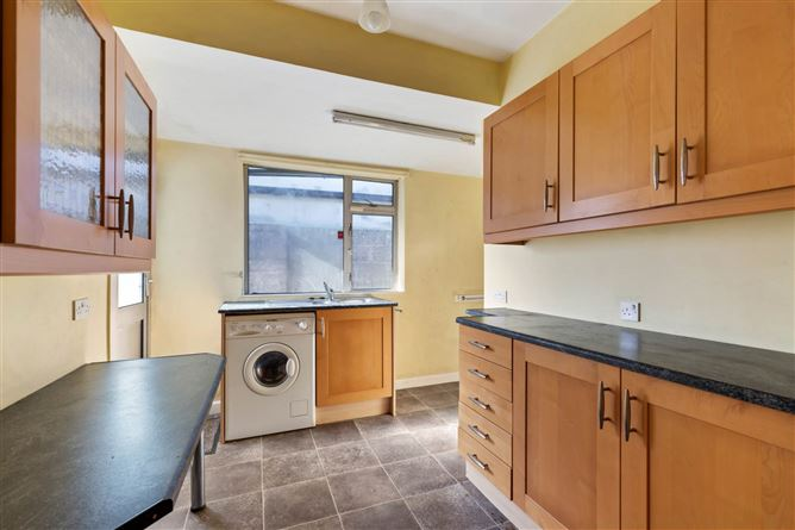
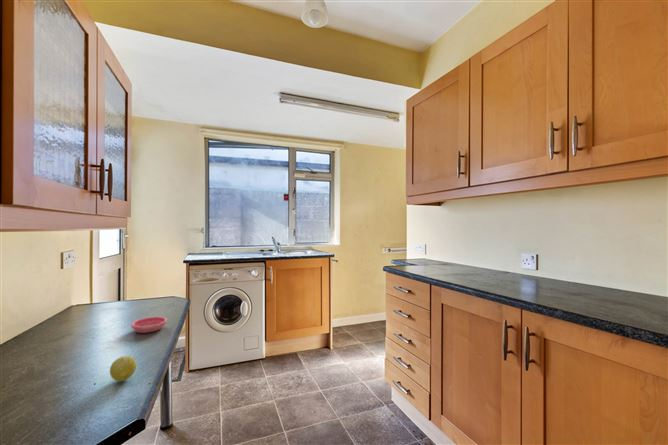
+ saucer (149, 325)
+ fruit (123, 368)
